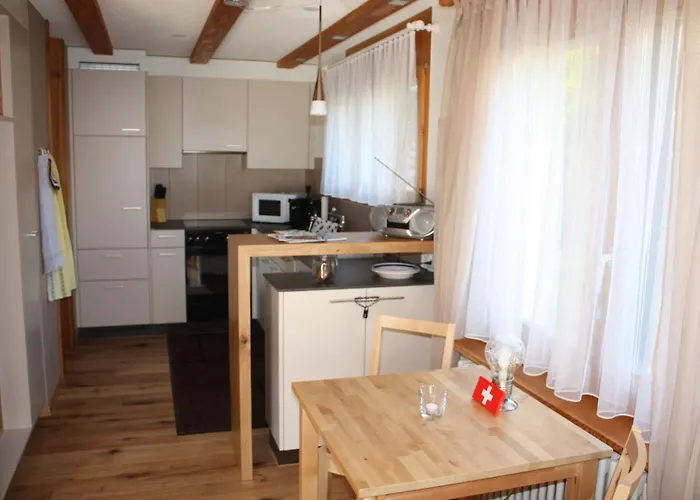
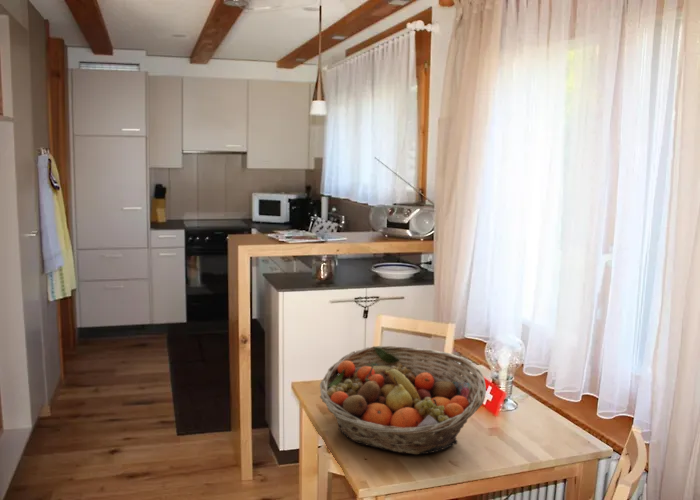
+ fruit basket (400, 396)
